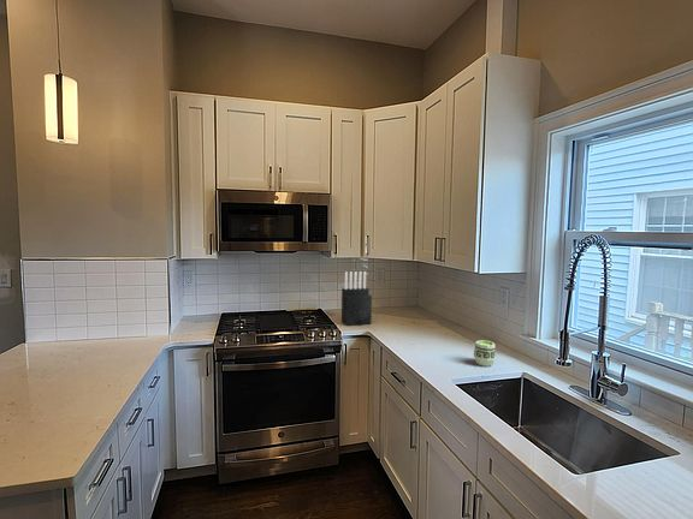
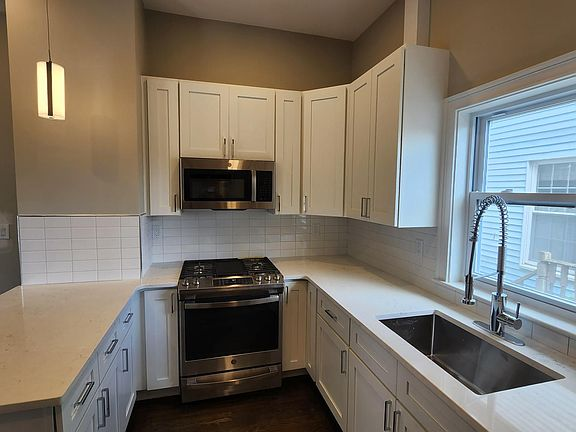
- knife block (356, 298)
- cup (484, 352)
